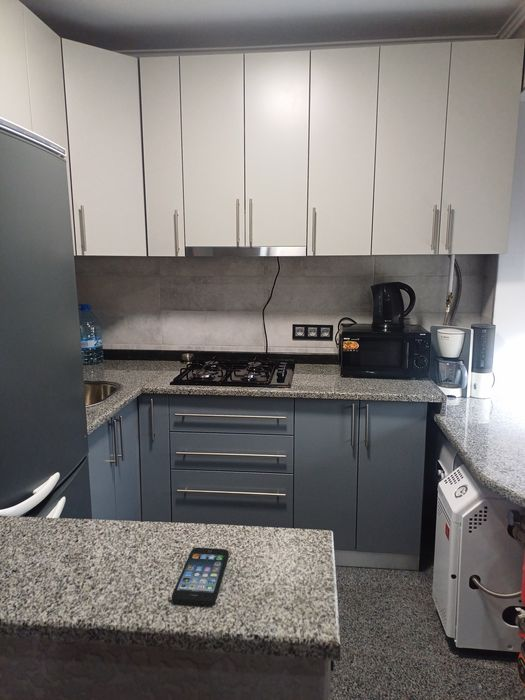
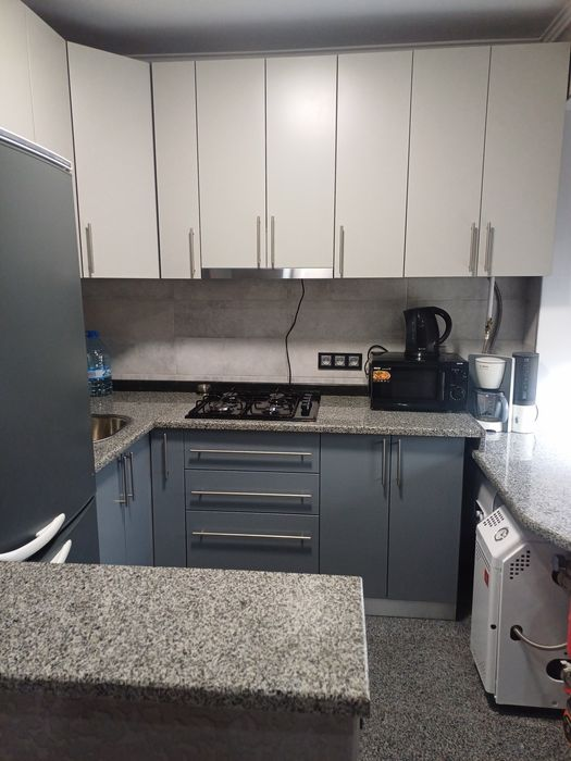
- smartphone (202, 574)
